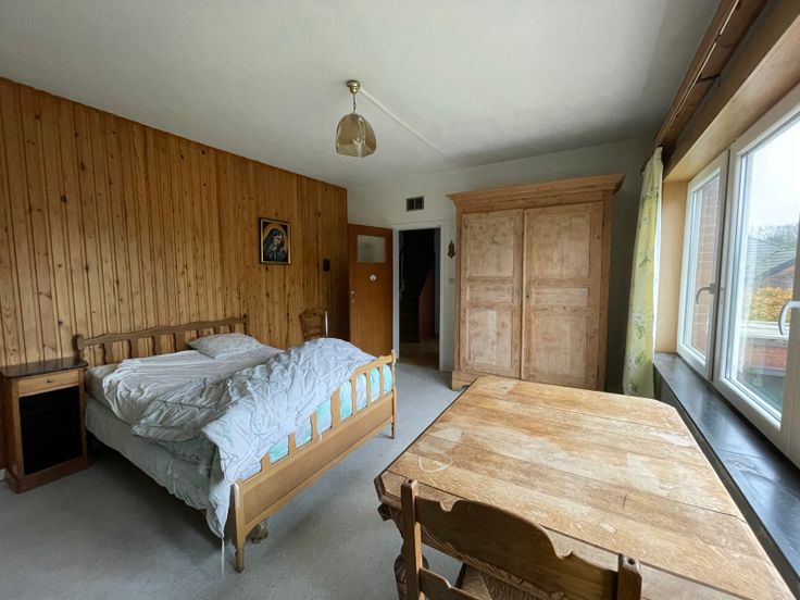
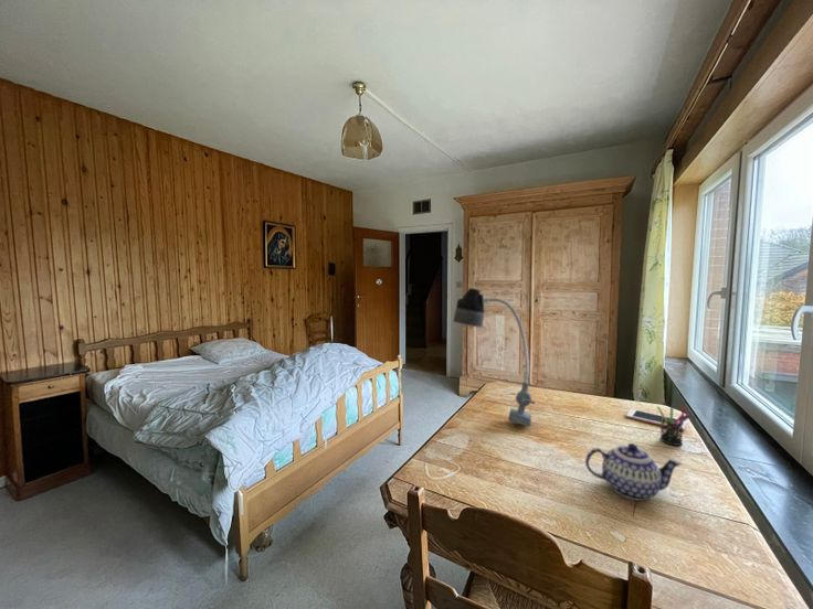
+ desk lamp (482, 327)
+ cell phone (655, 418)
+ teapot (631, 467)
+ pen holder (673, 423)
